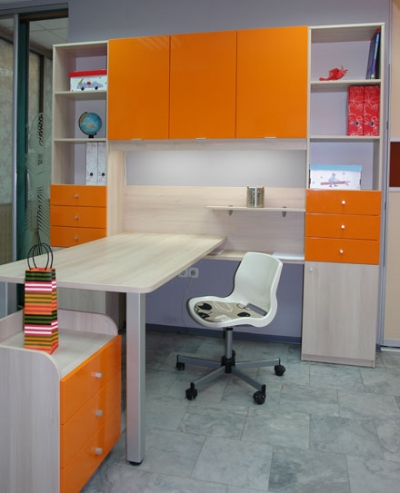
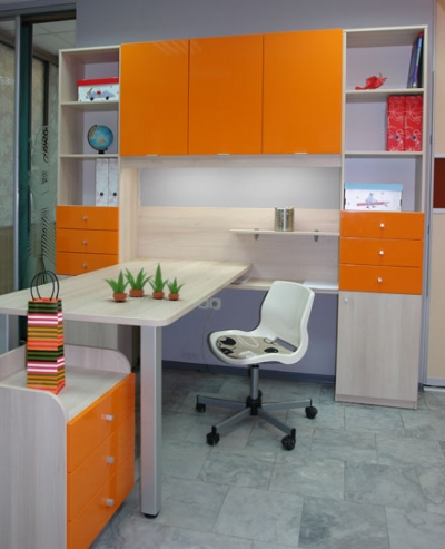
+ succulent plant (145, 280)
